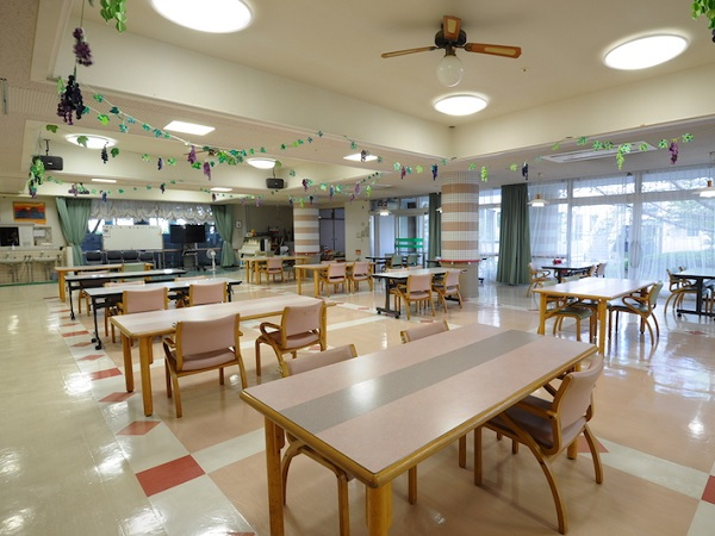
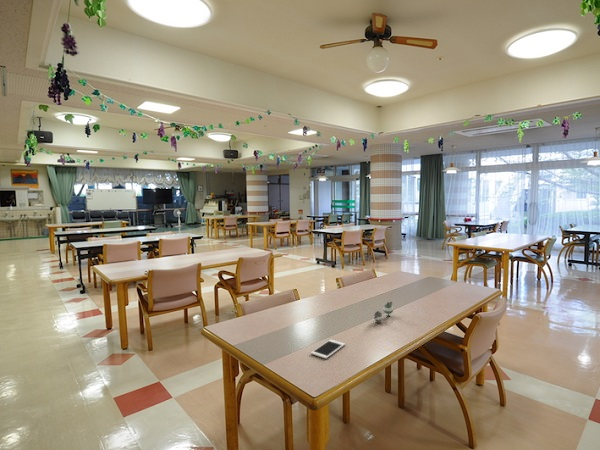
+ teapot (384, 311)
+ cell phone (328, 348)
